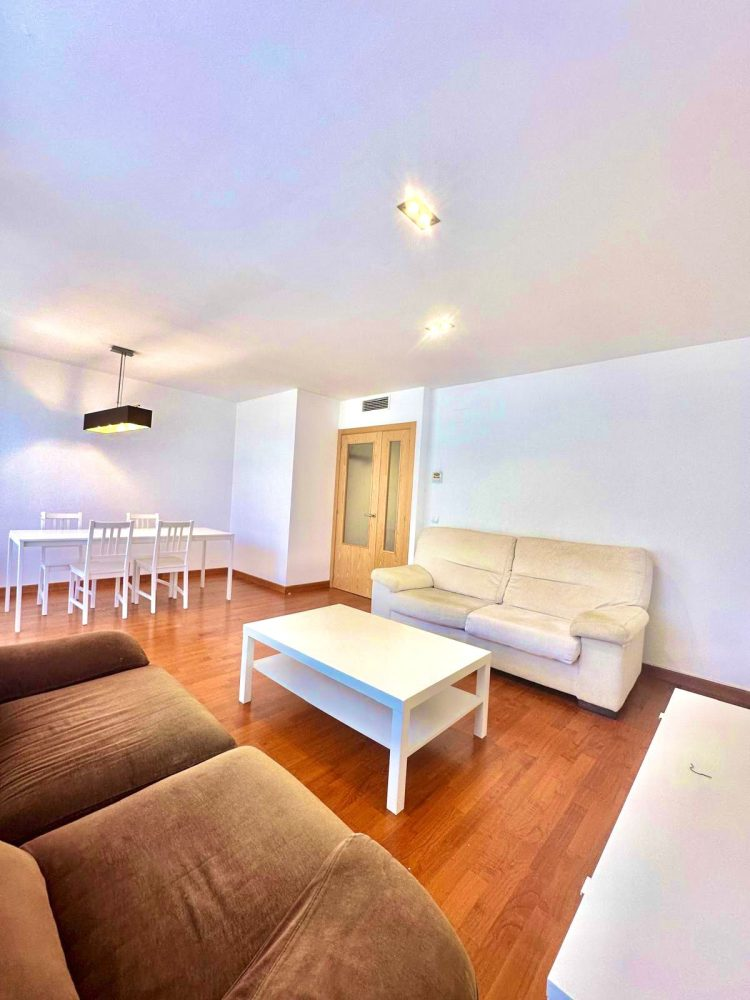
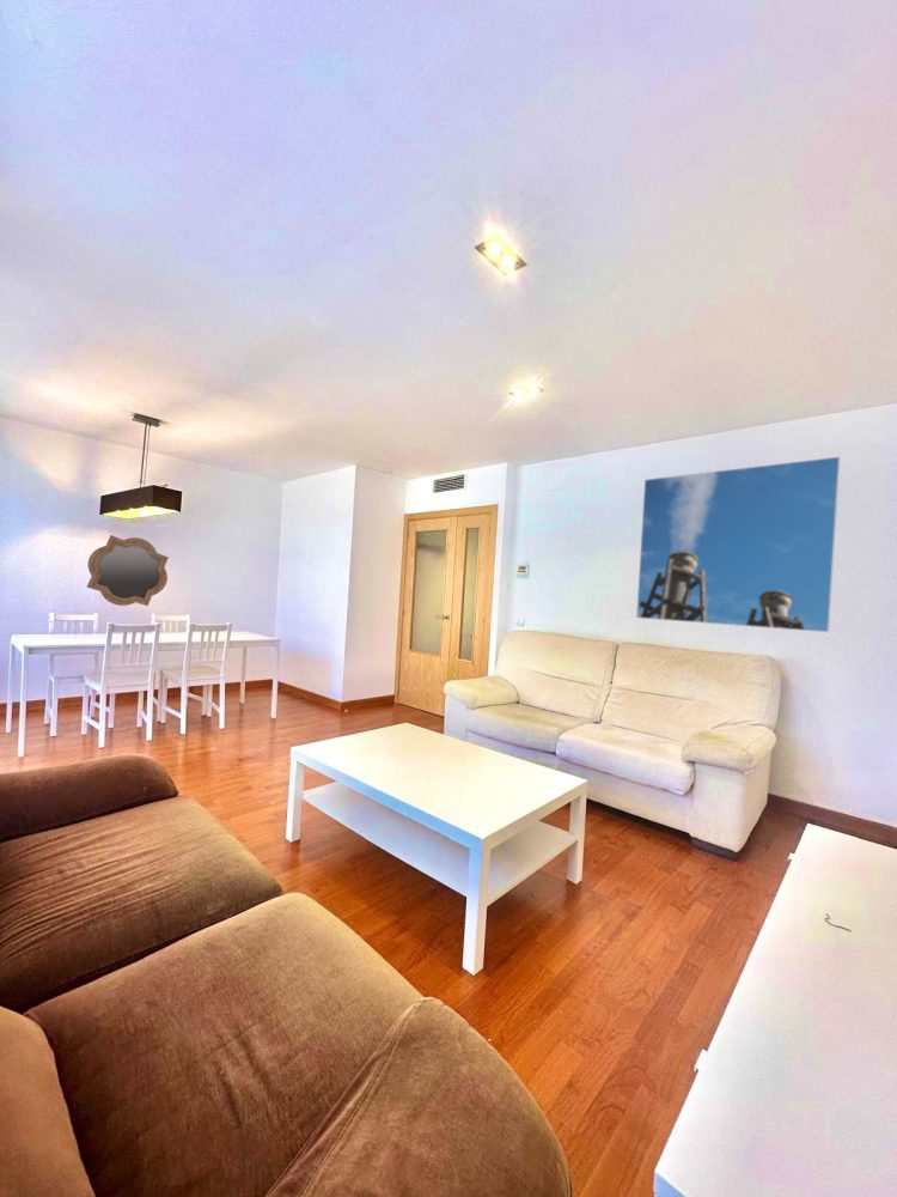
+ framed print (726, 547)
+ mirror (129, 571)
